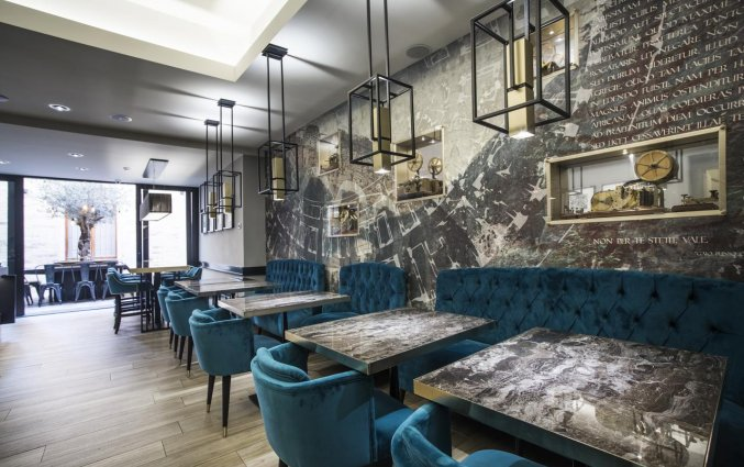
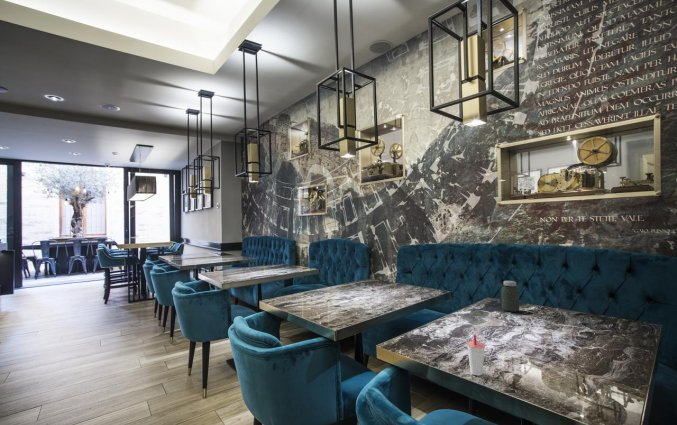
+ cup (476, 353)
+ jar (510, 296)
